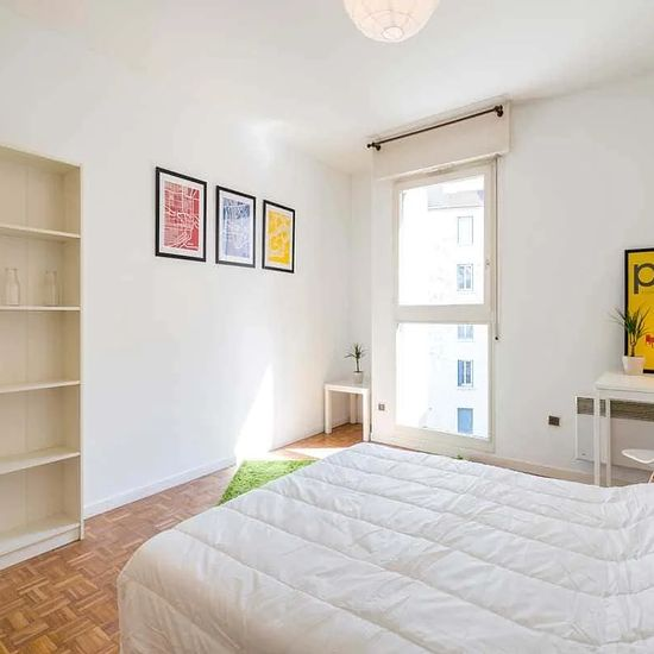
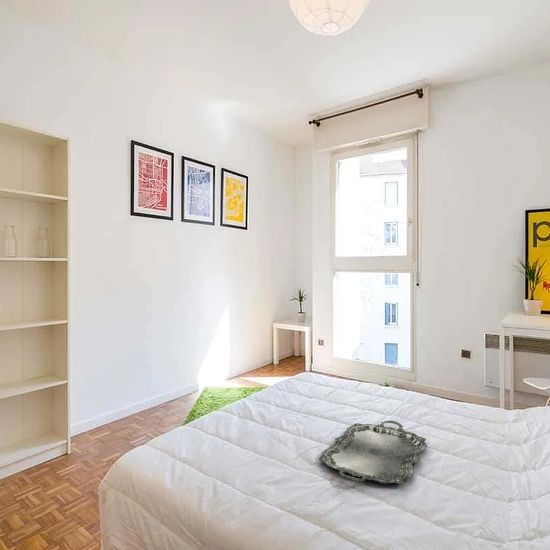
+ serving tray (375, 448)
